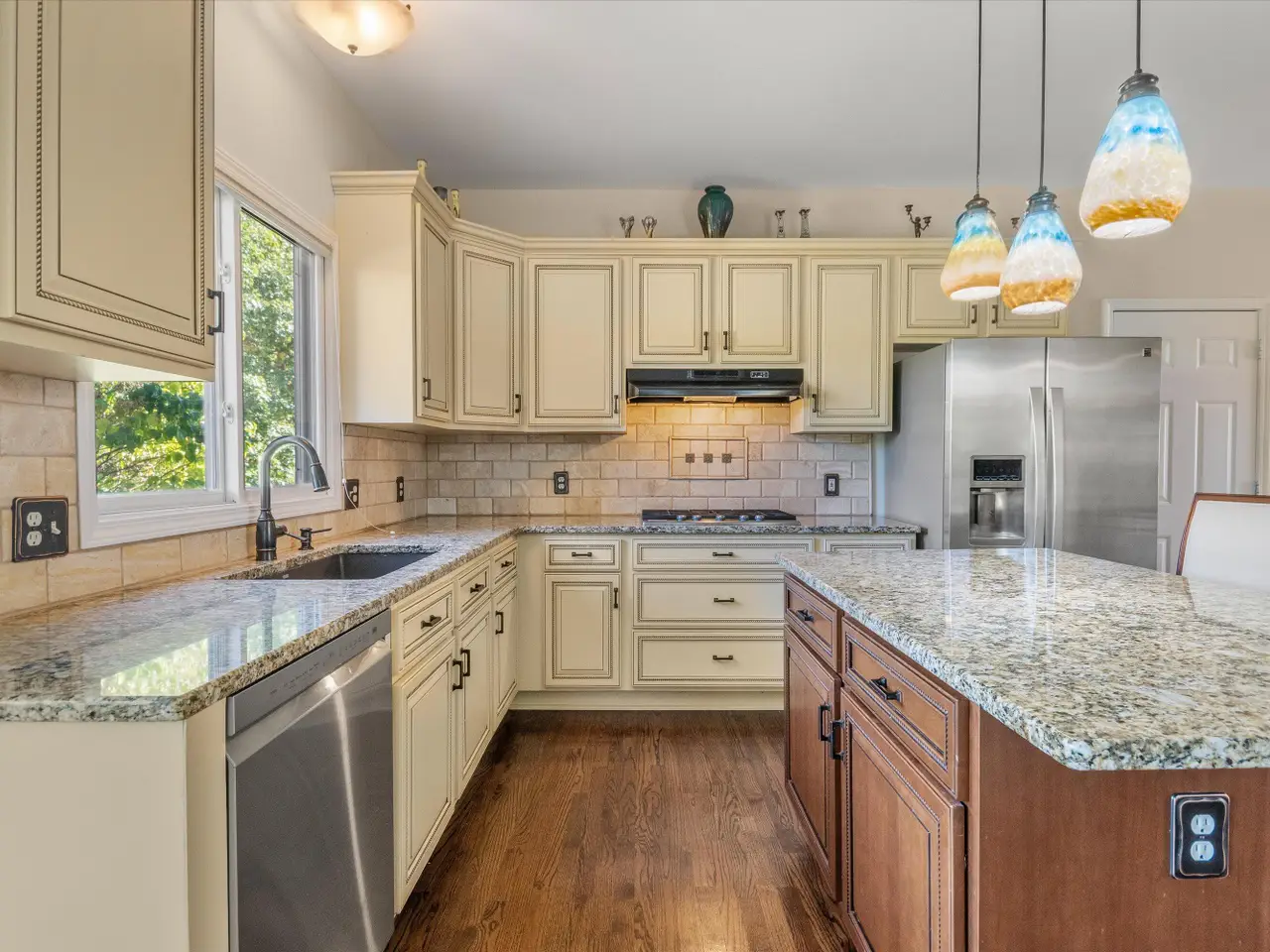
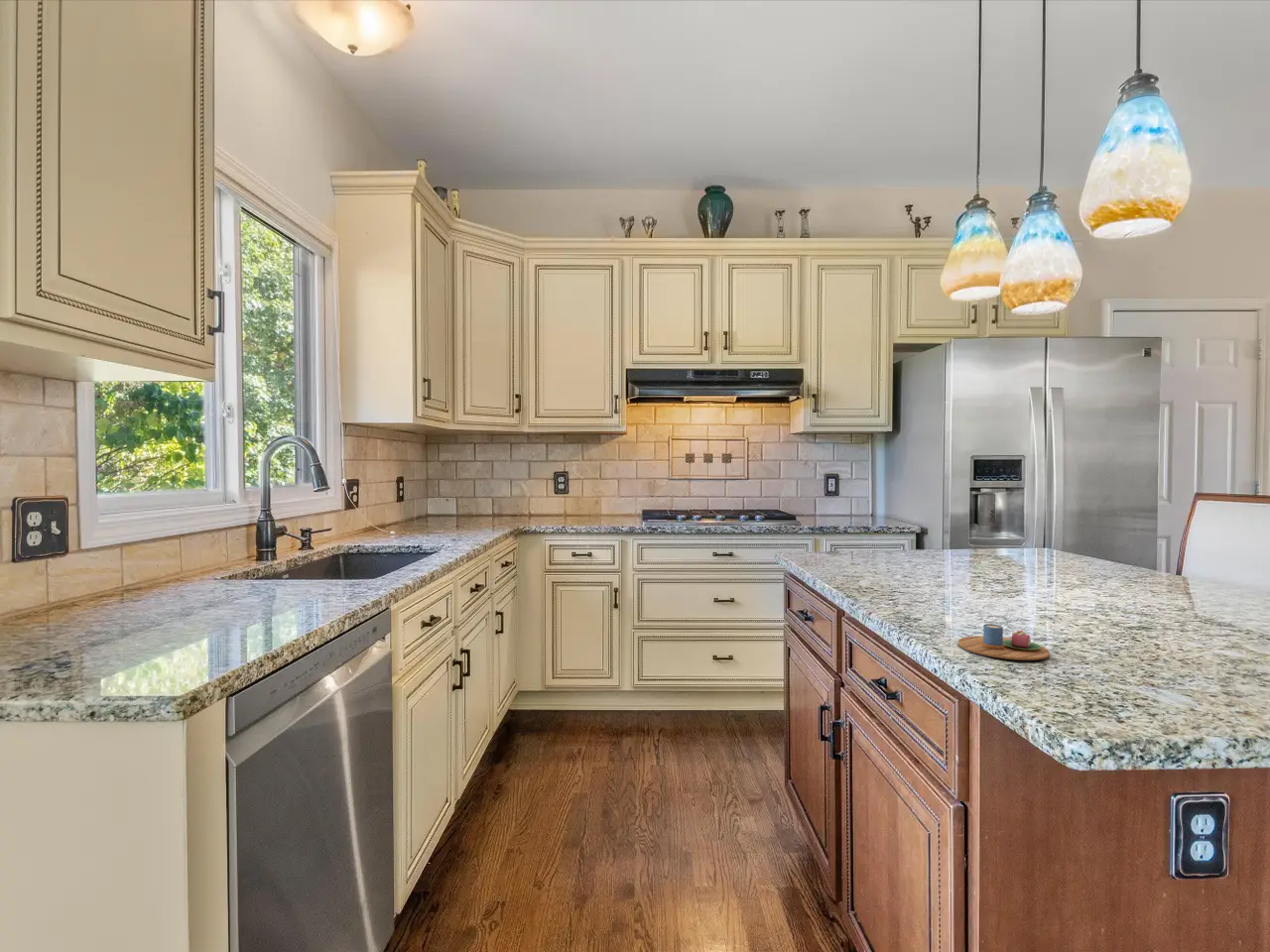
+ mug (1002, 627)
